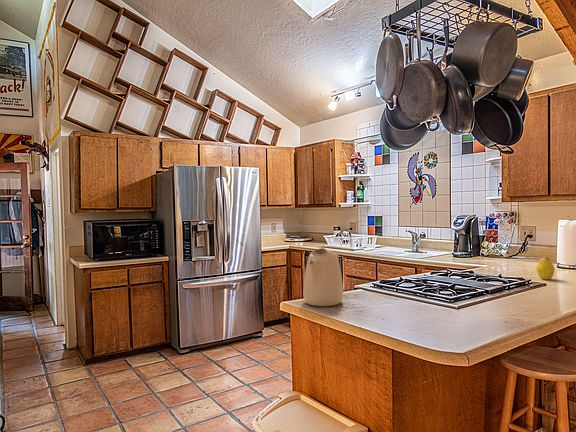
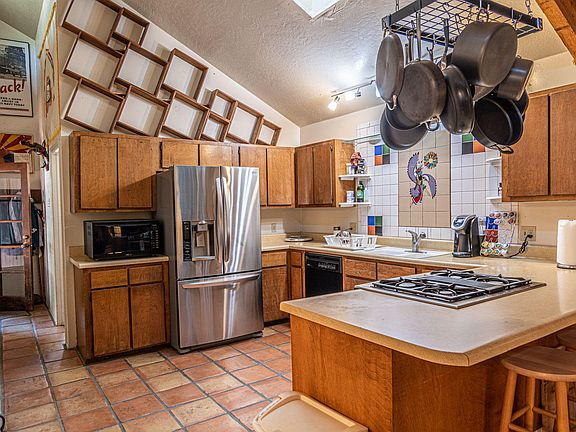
- kettle (323, 274)
- fruit (545, 268)
